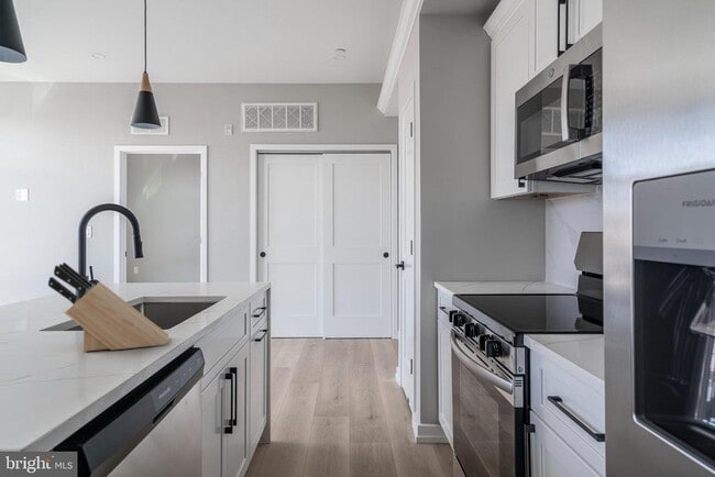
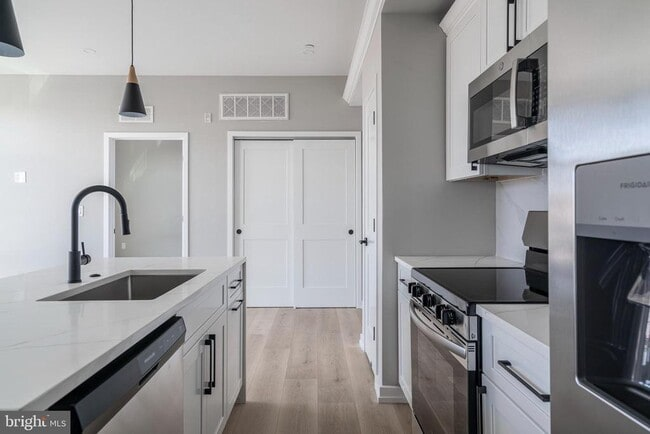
- knife block (111, 303)
